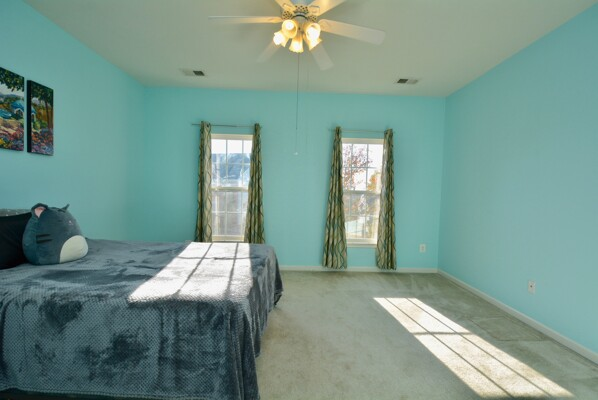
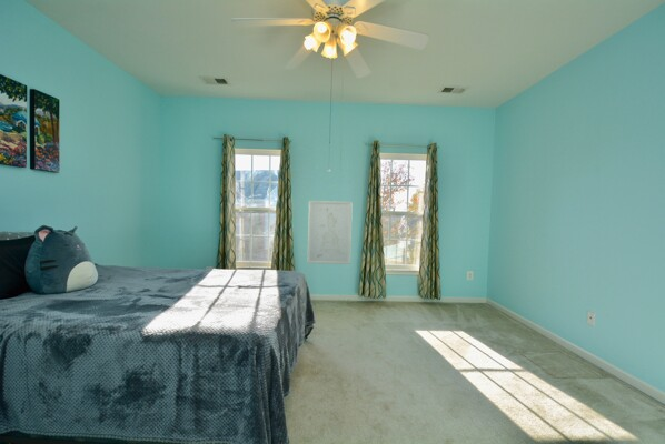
+ wall art (329, 232)
